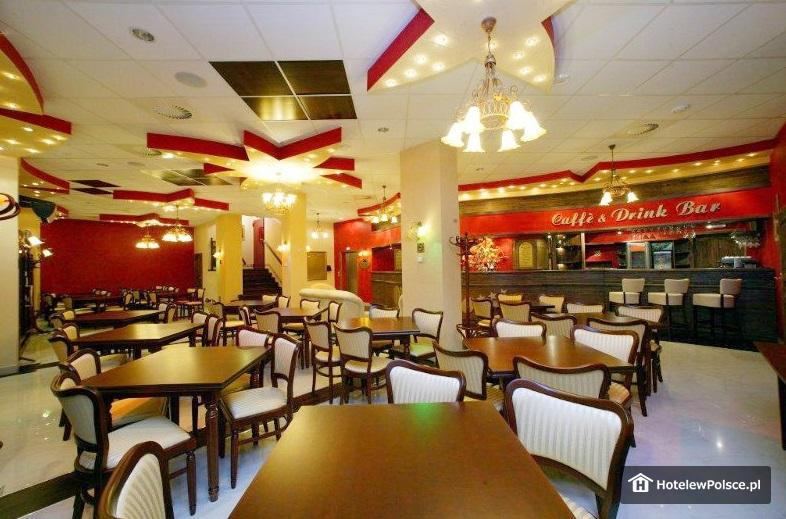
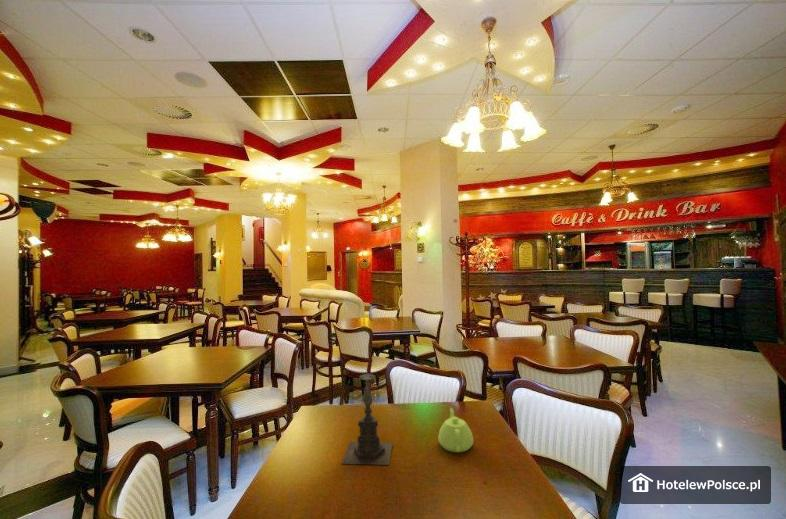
+ candle holder (367, 408)
+ teapot (455, 430)
